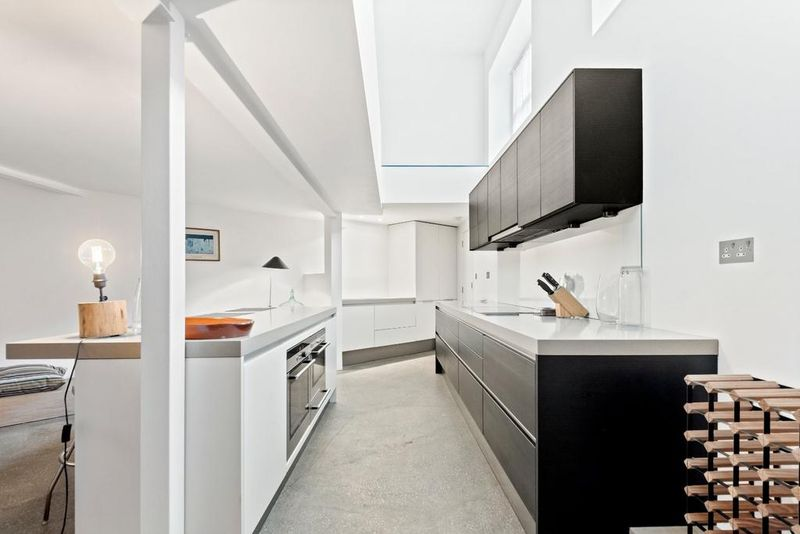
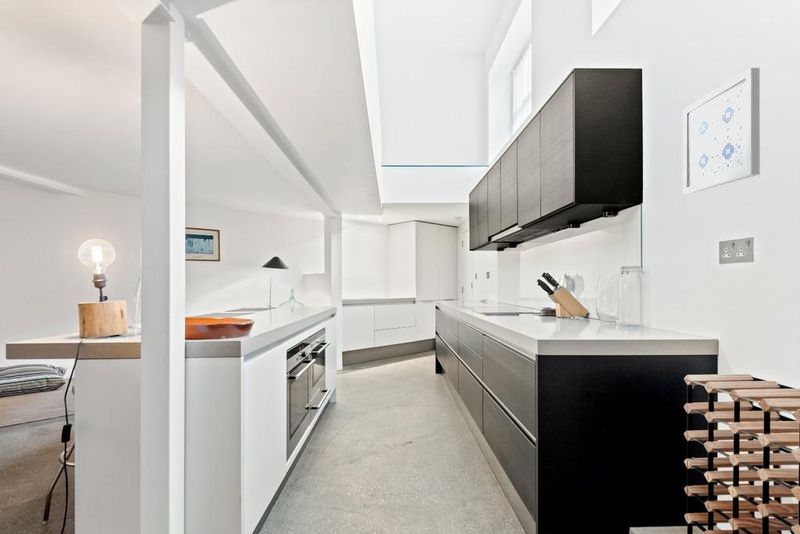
+ wall art (716, 138)
